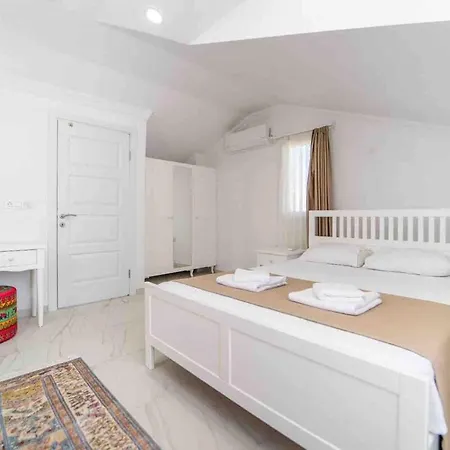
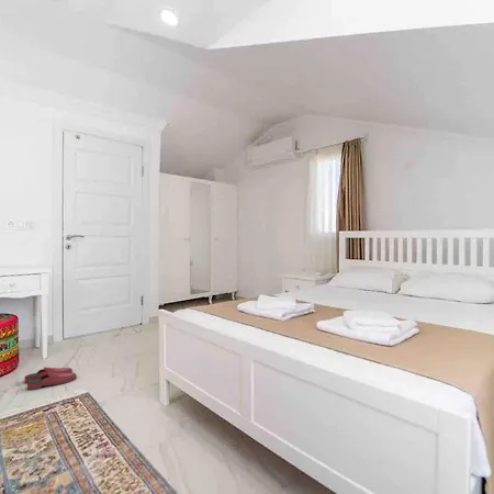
+ slippers (50, 374)
